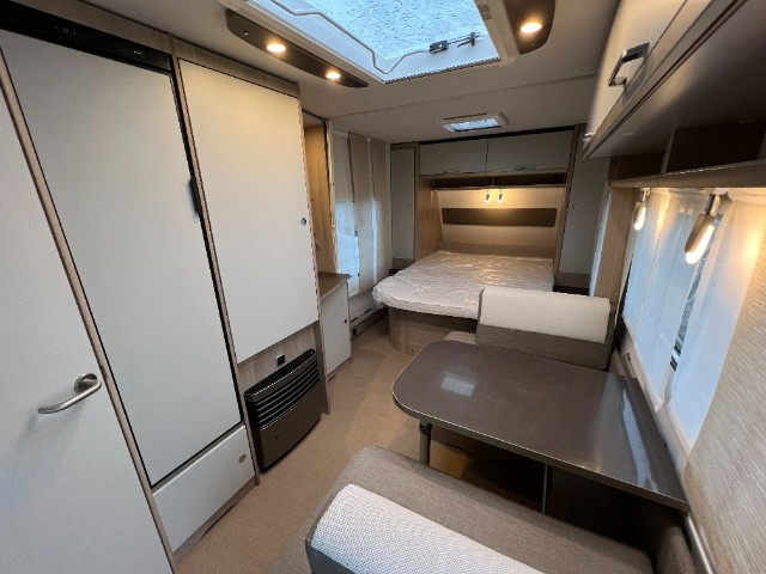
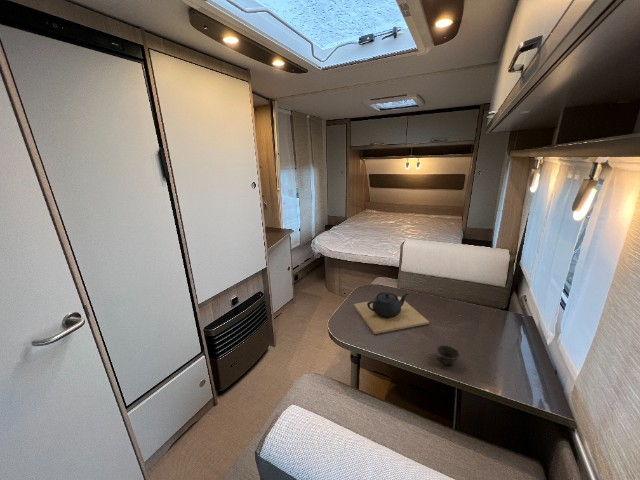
+ teapot (389, 303)
+ cup (446, 356)
